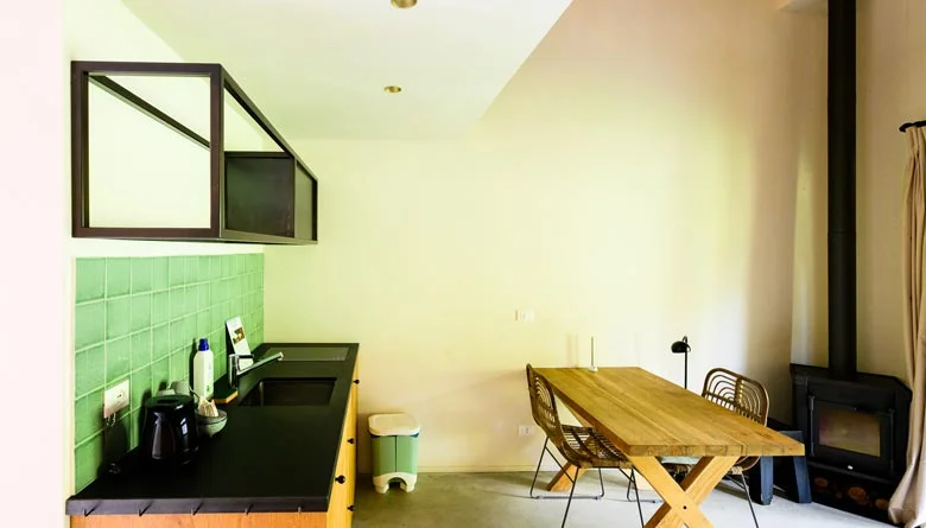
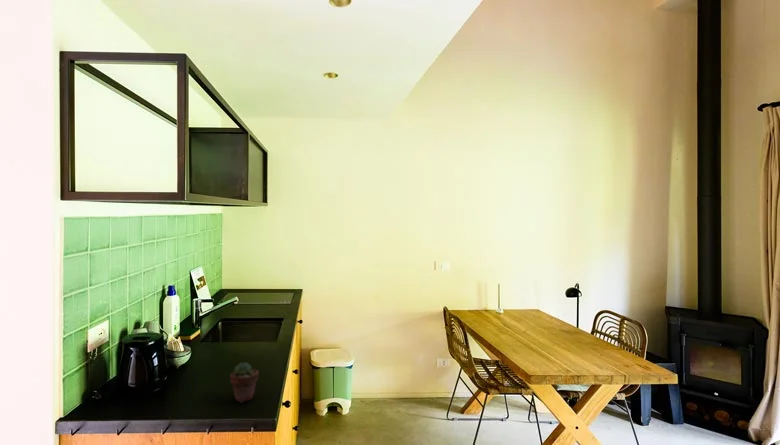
+ potted succulent (244, 380)
